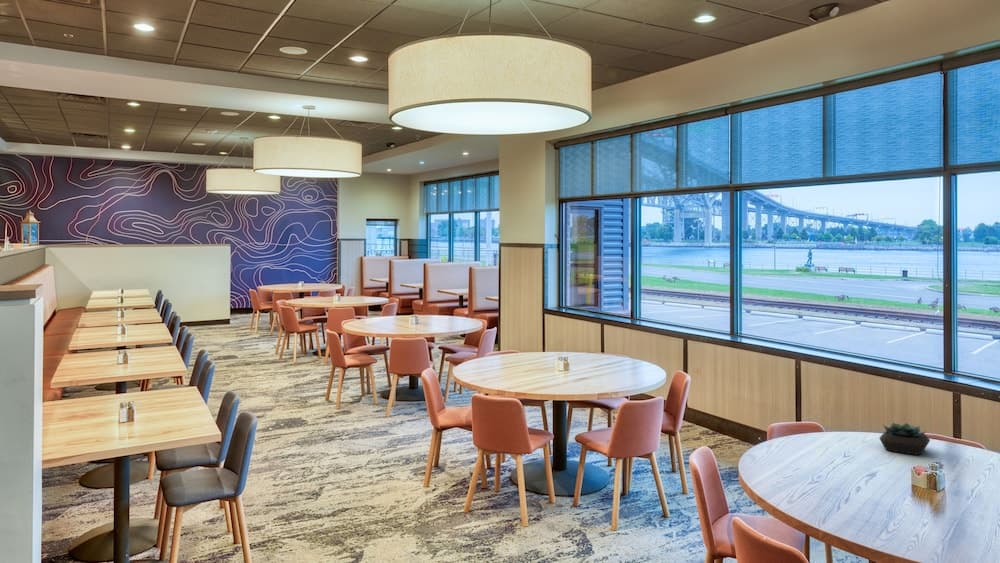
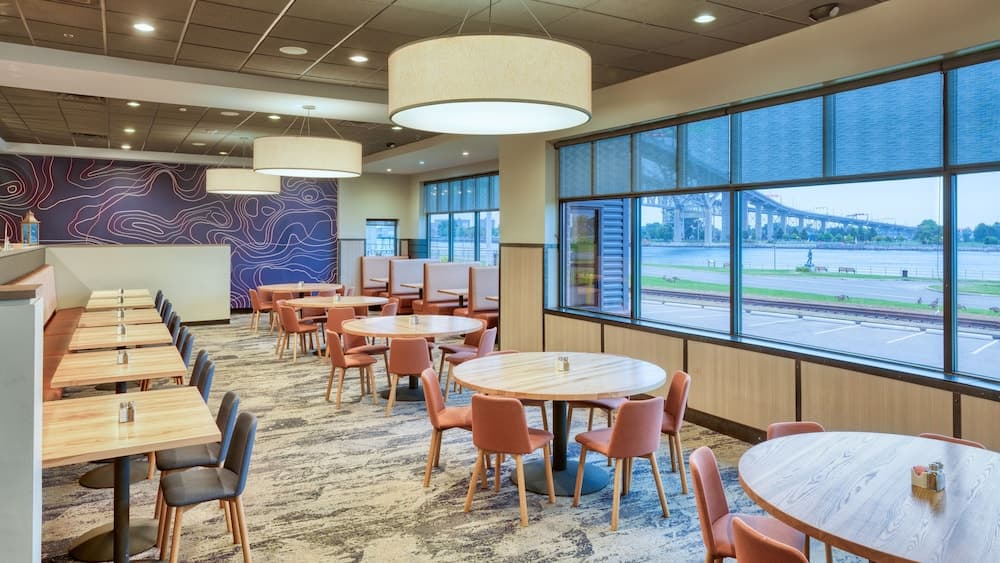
- succulent plant (904, 437)
